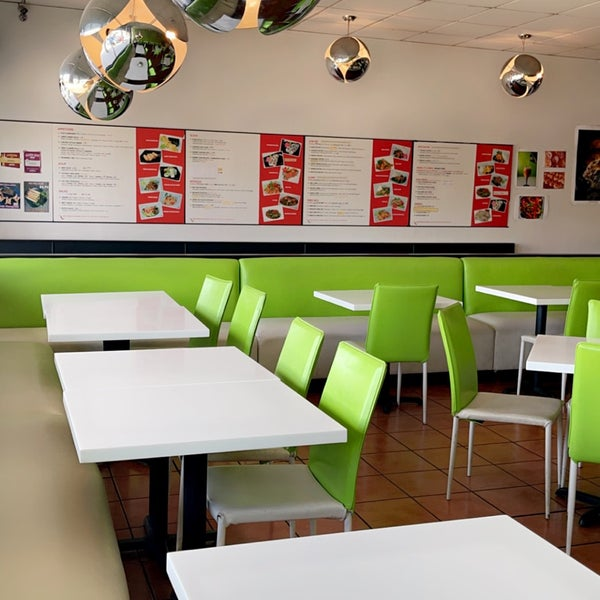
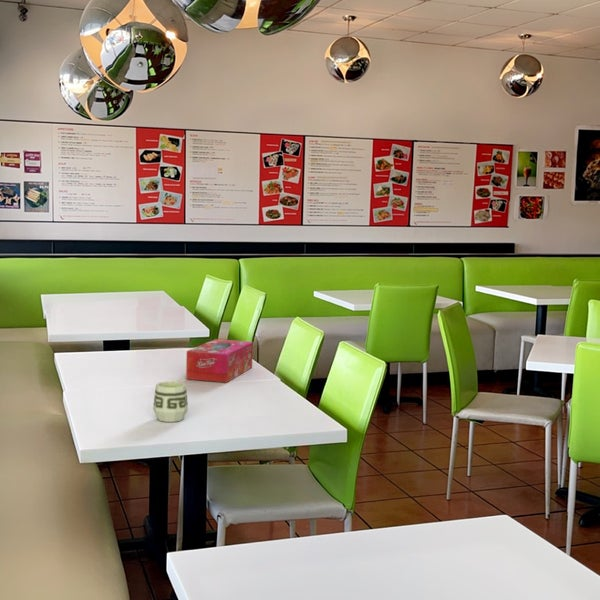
+ tissue box (220, 359)
+ cup (170, 401)
